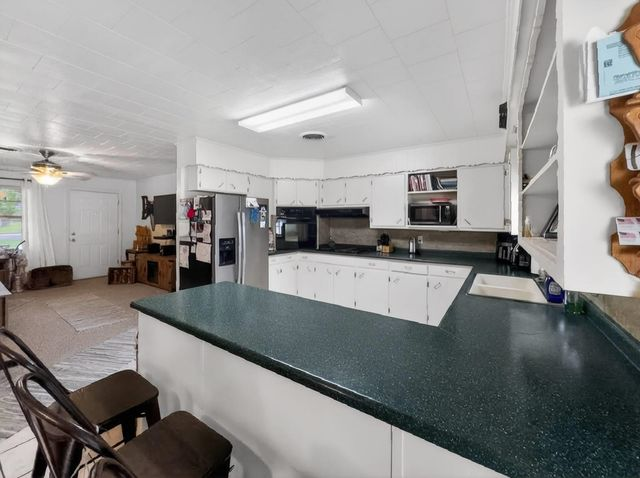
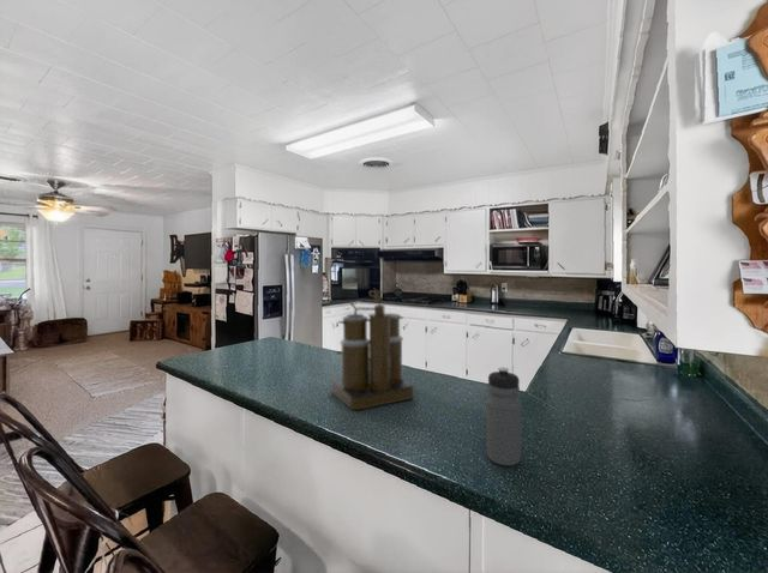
+ coffee maker (371, 340)
+ water bottle (503, 412)
